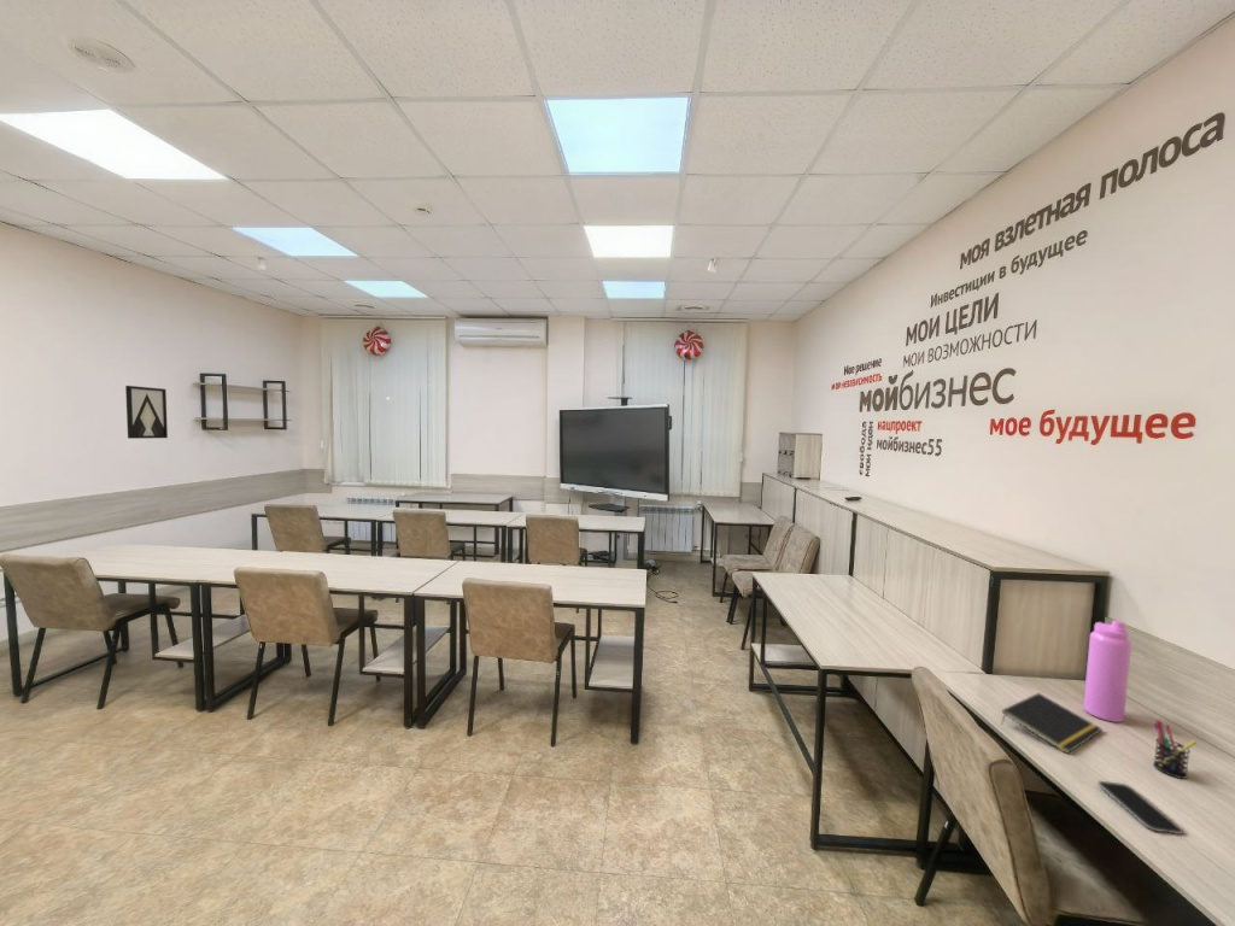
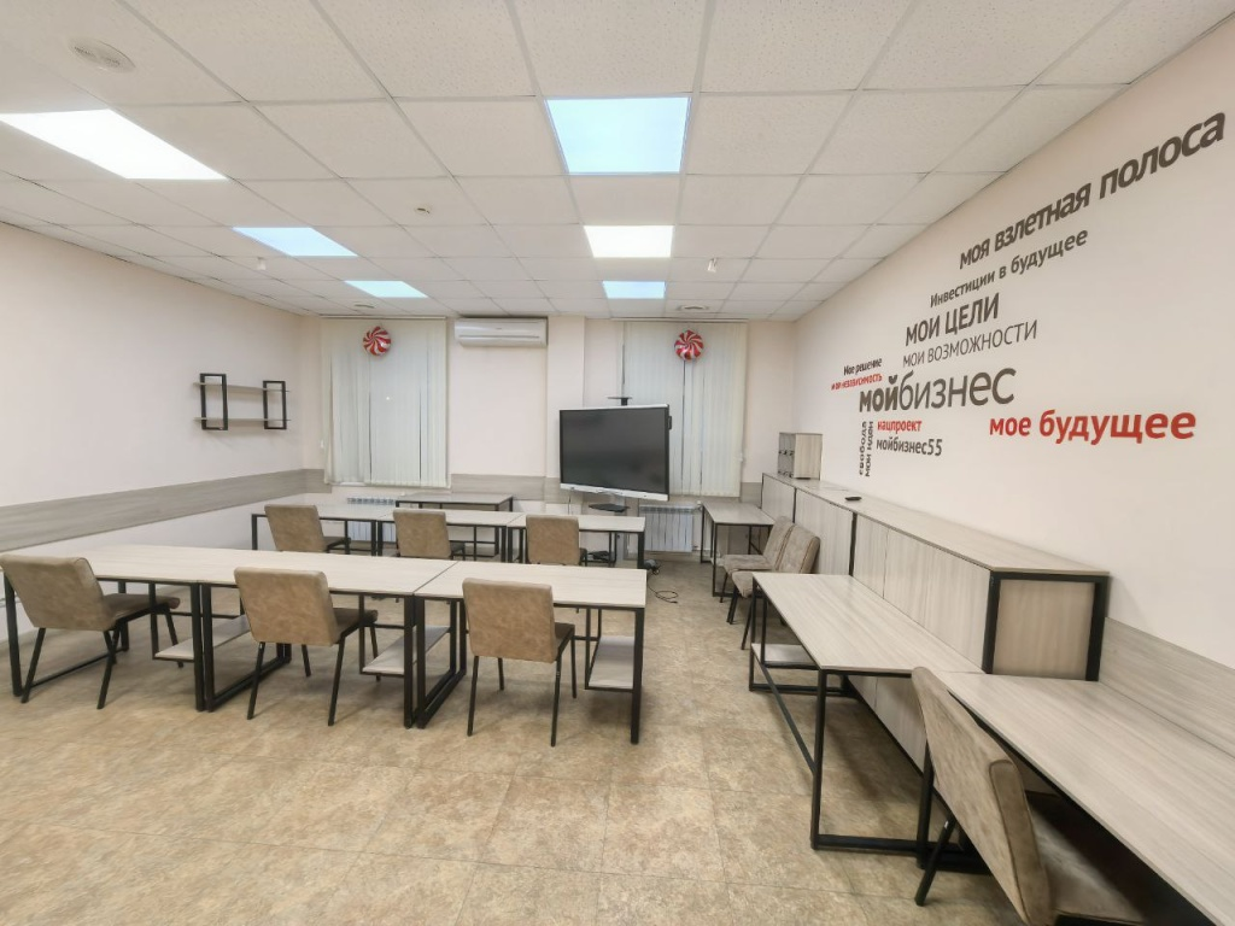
- smartphone (1137, 805)
- pen holder (1169, 748)
- notepad (1050, 720)
- wall art (147, 412)
- water bottle (1107, 667)
